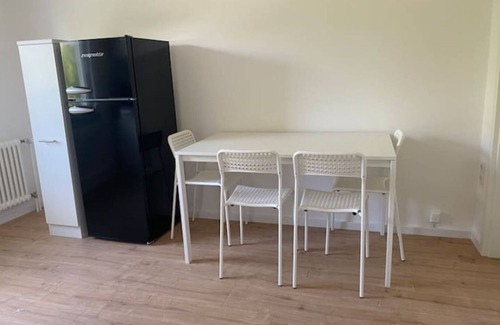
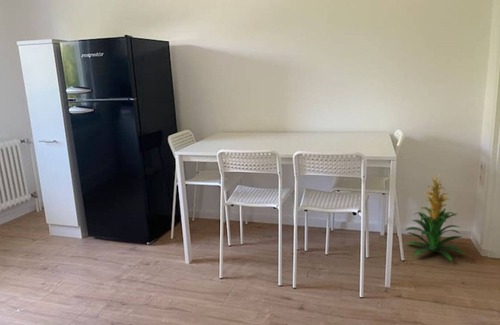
+ indoor plant (435, 213)
